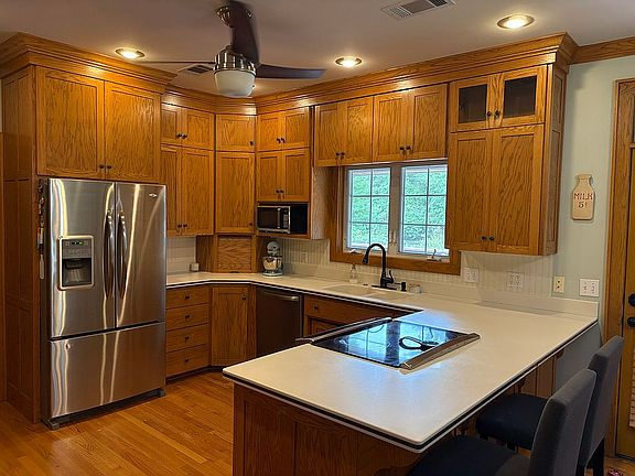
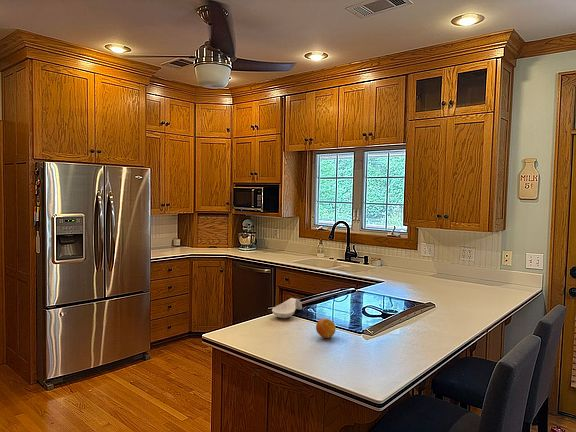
+ fruit (325, 328)
+ spoon rest (288, 307)
